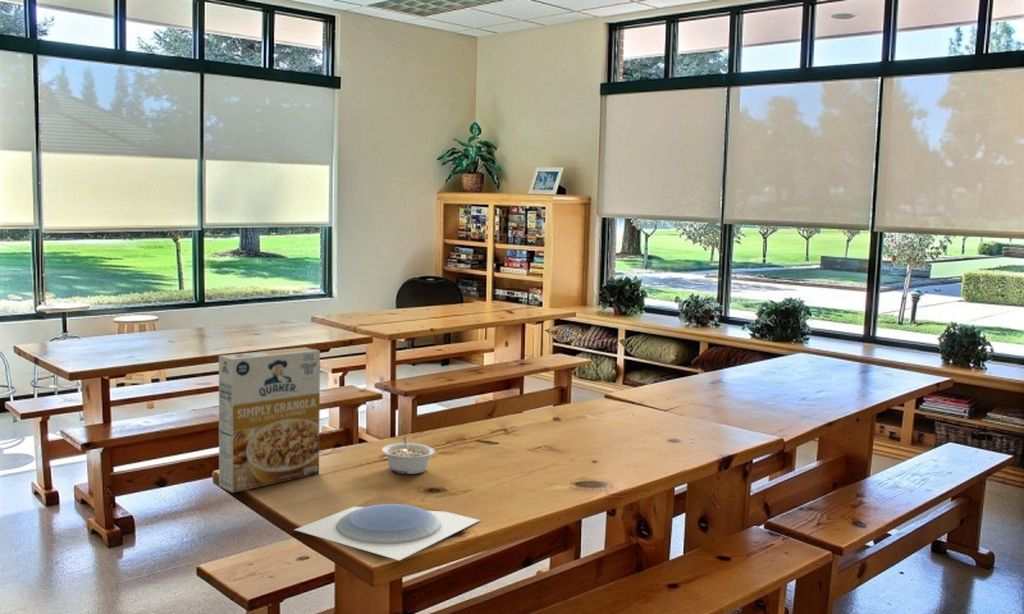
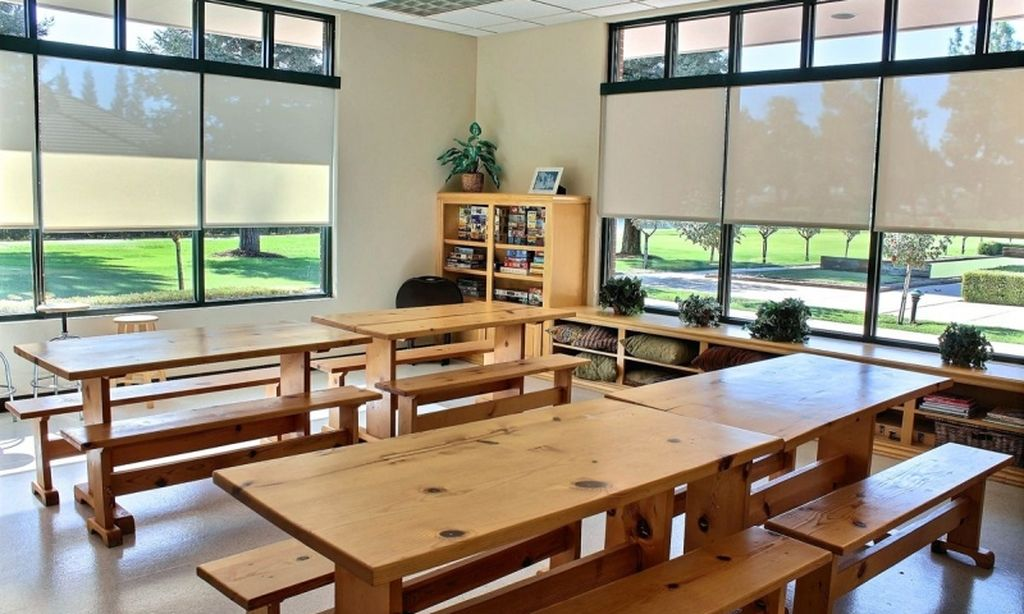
- plate (389, 519)
- cereal box (270, 416)
- legume (406, 457)
